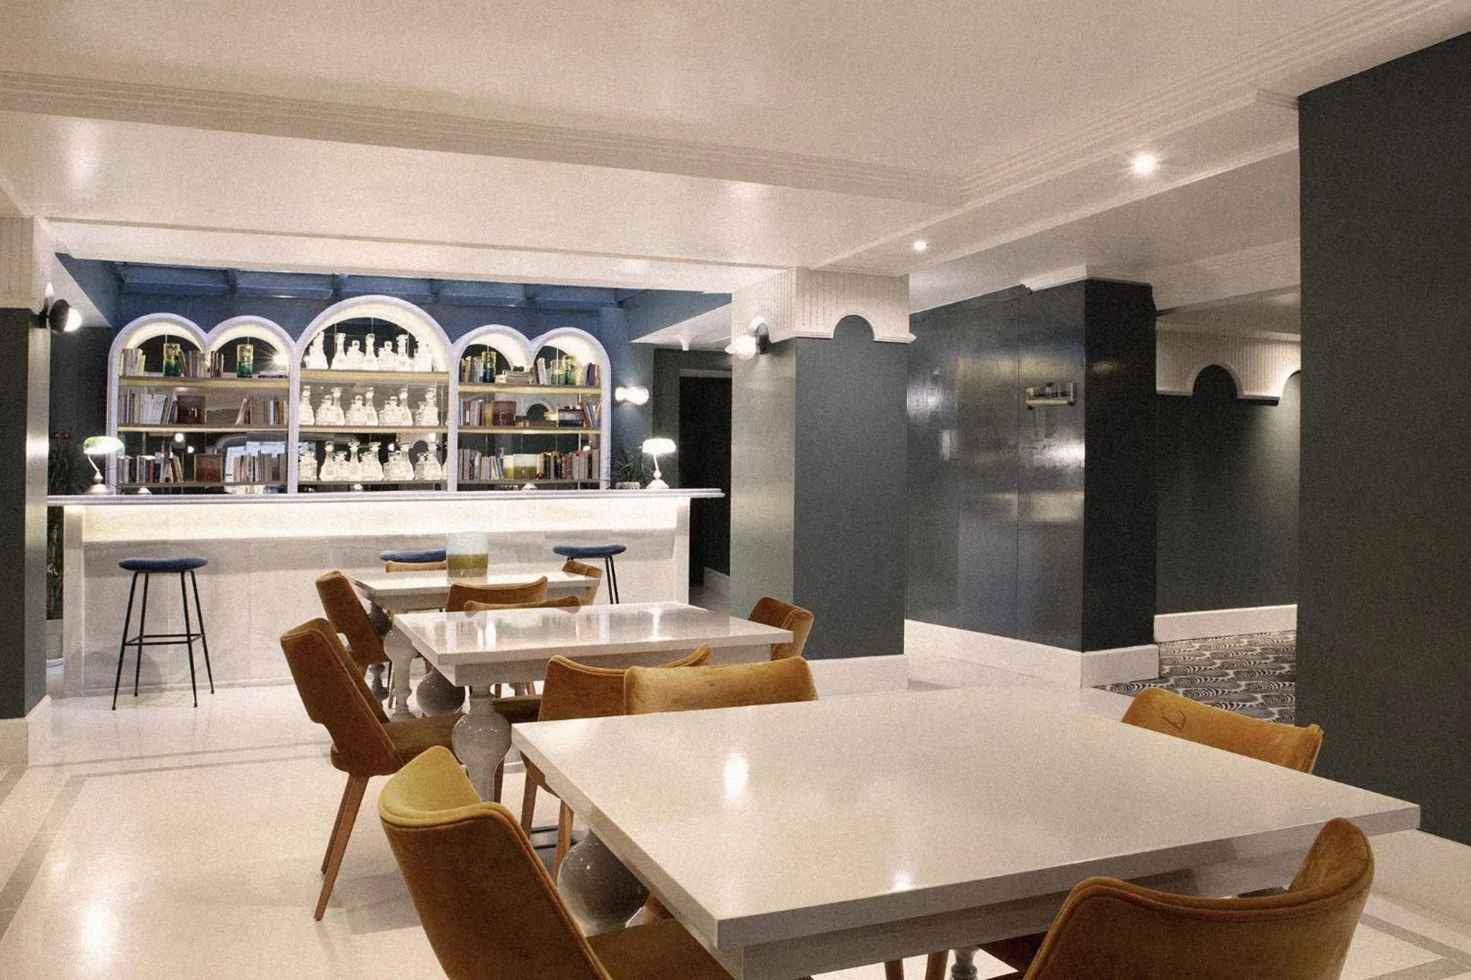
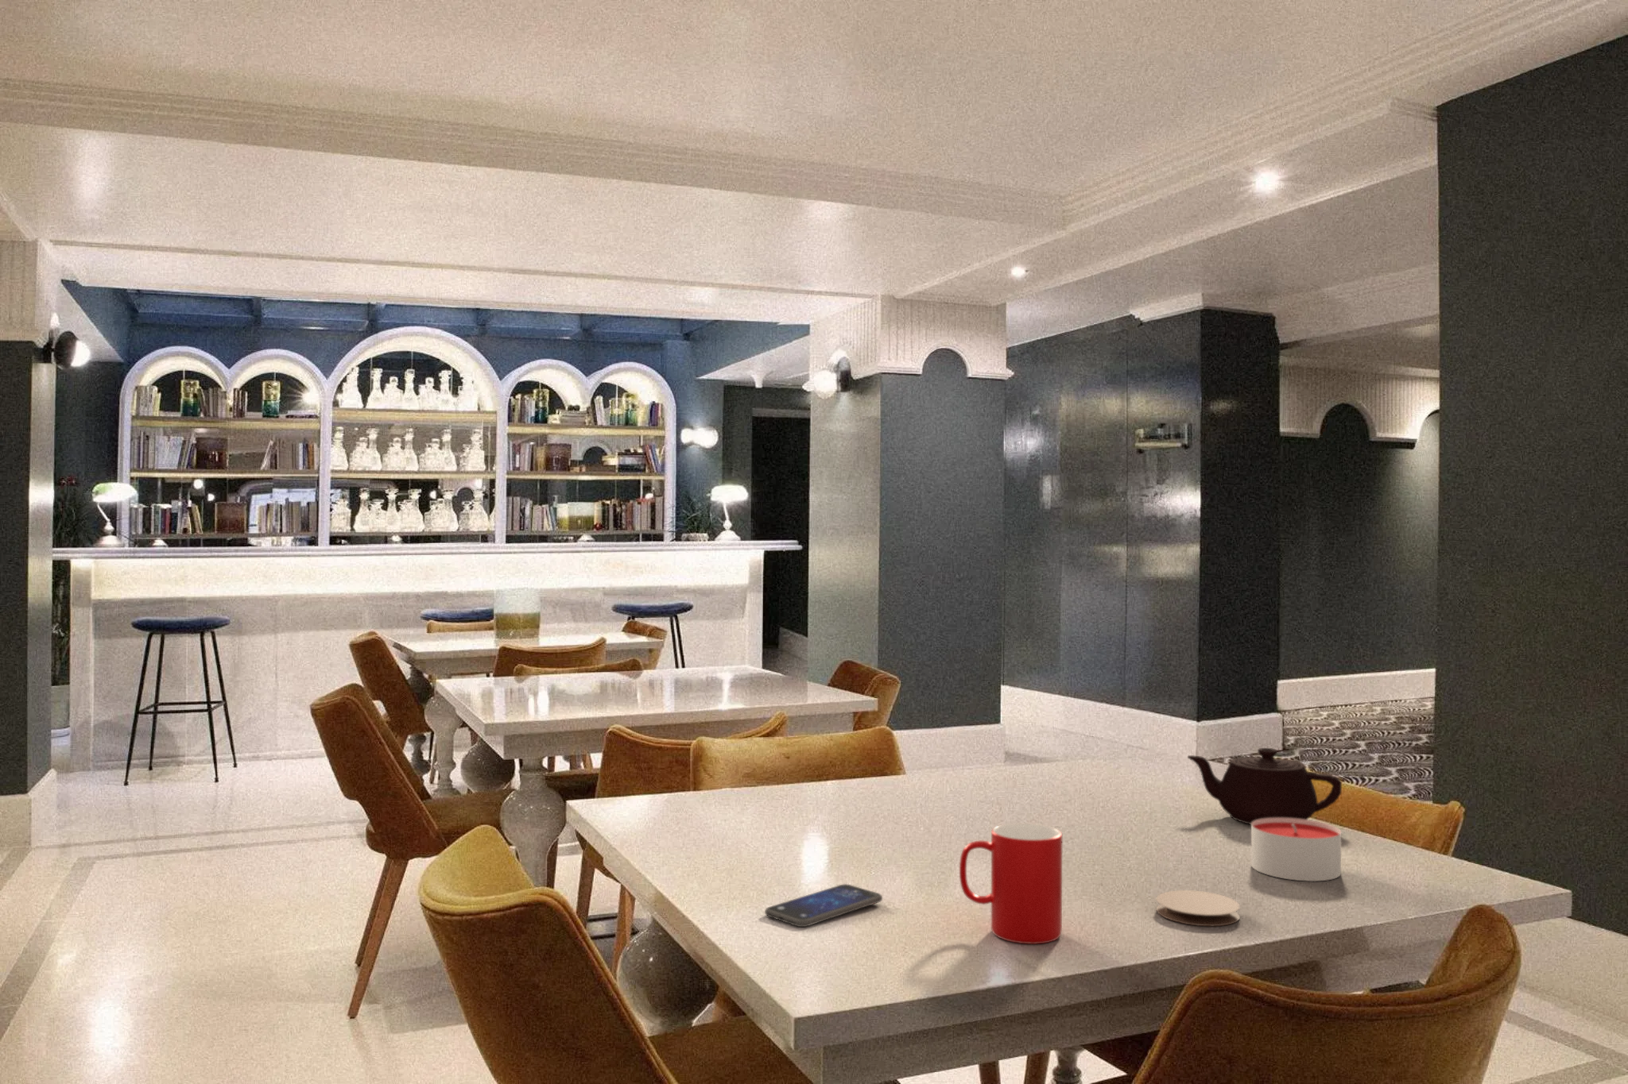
+ smartphone (824, 905)
+ candle (1295, 847)
+ teapot (1261, 784)
+ cup (1012, 880)
+ coaster (1197, 907)
